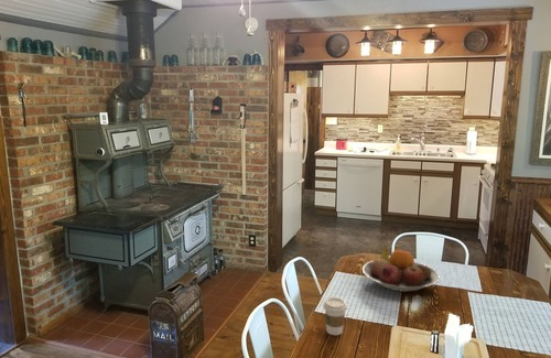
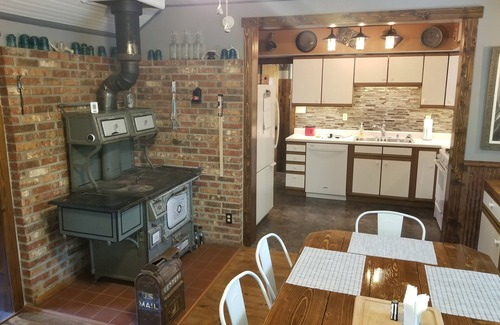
- fruit bowl (400, 269)
- coffee cup (334, 316)
